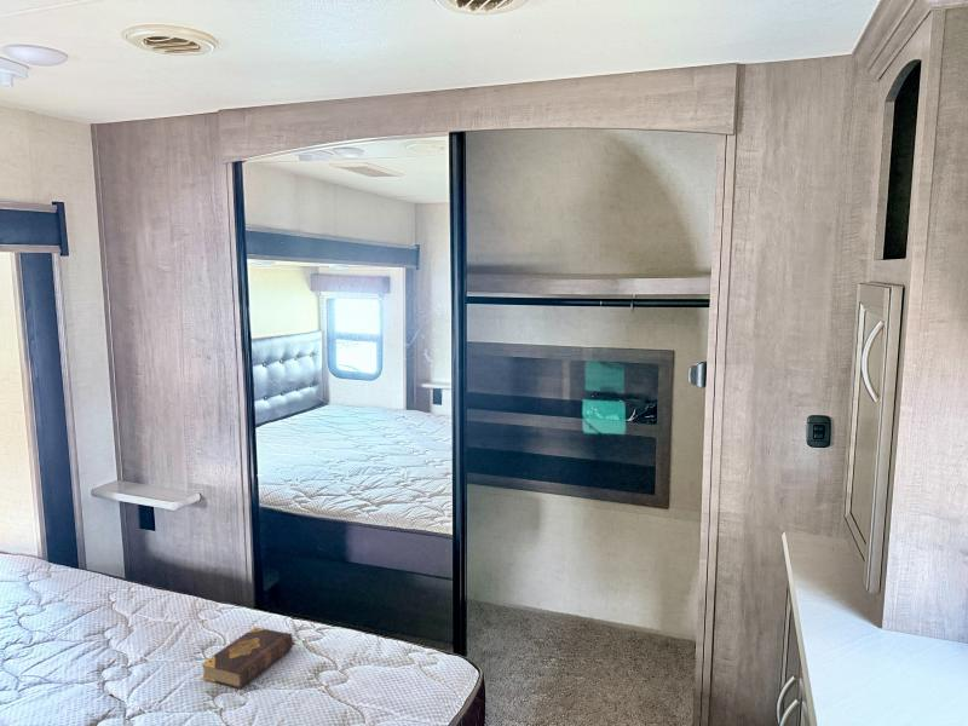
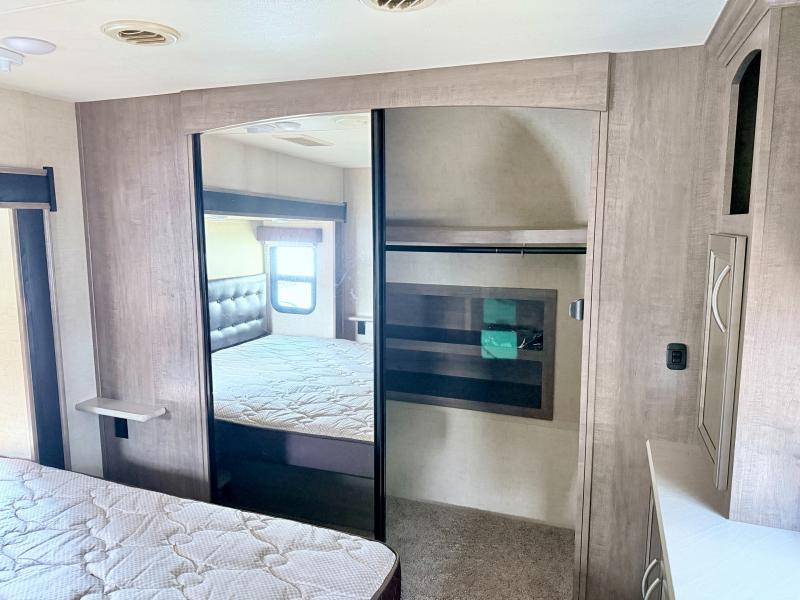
- book (253, 652)
